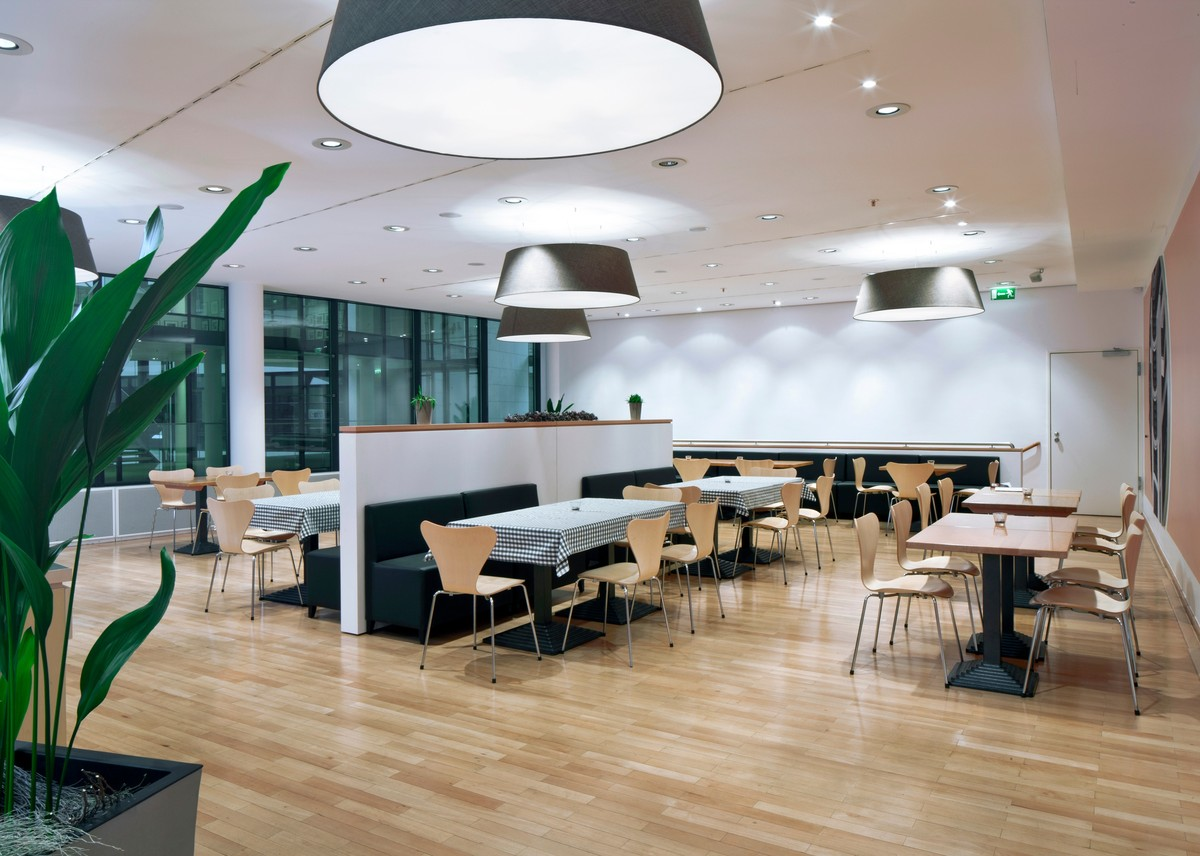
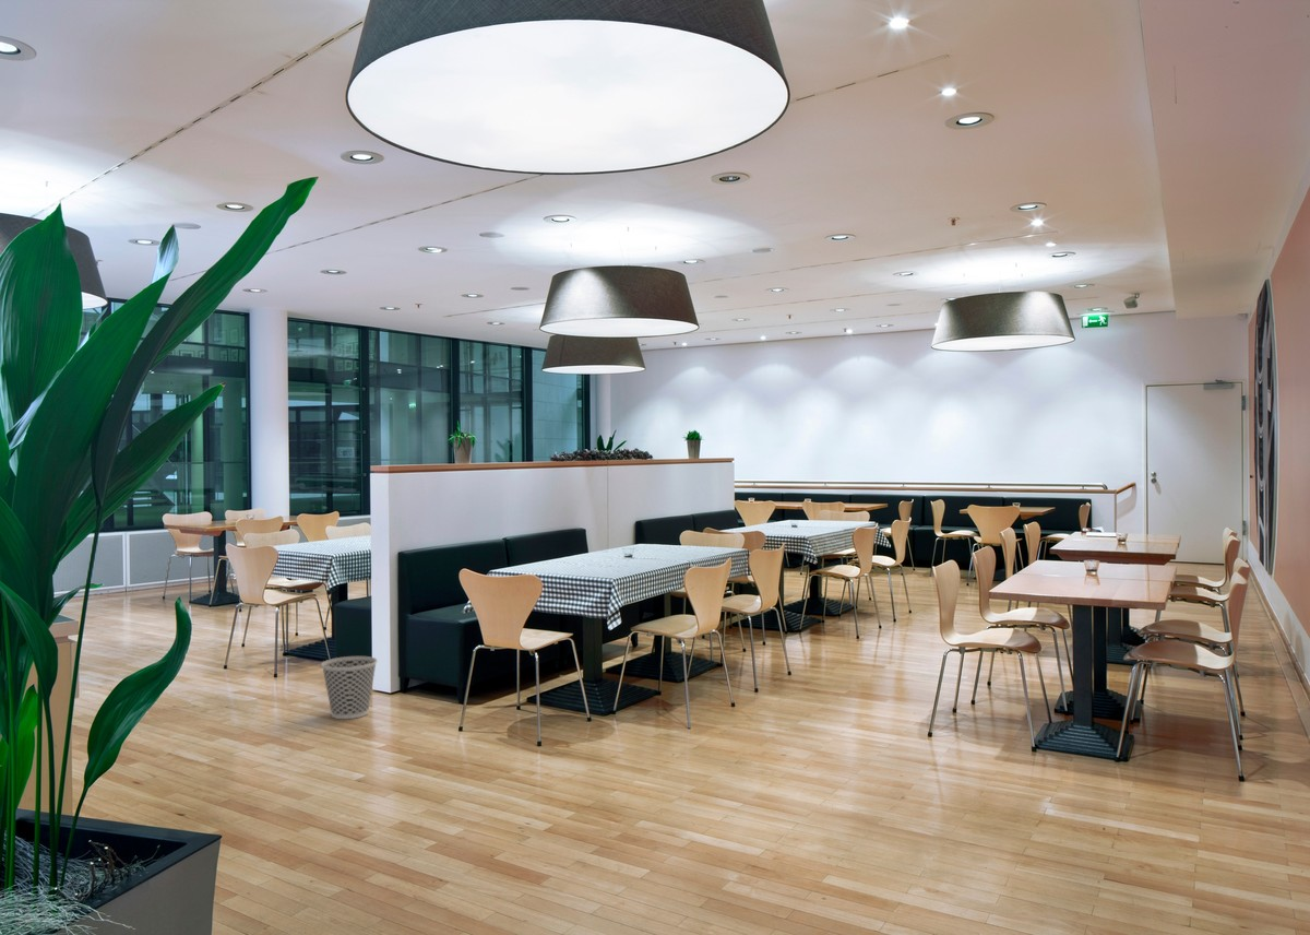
+ wastebasket (349, 687)
